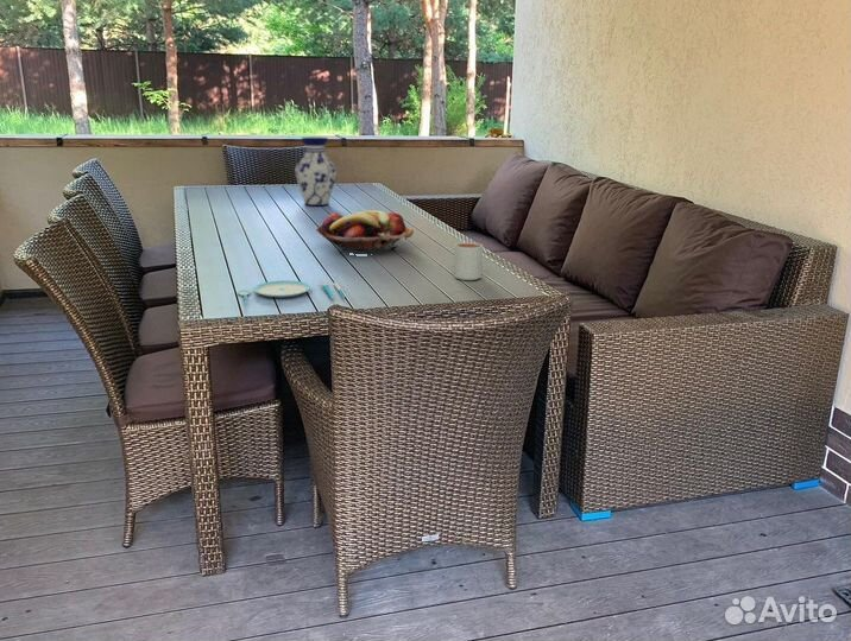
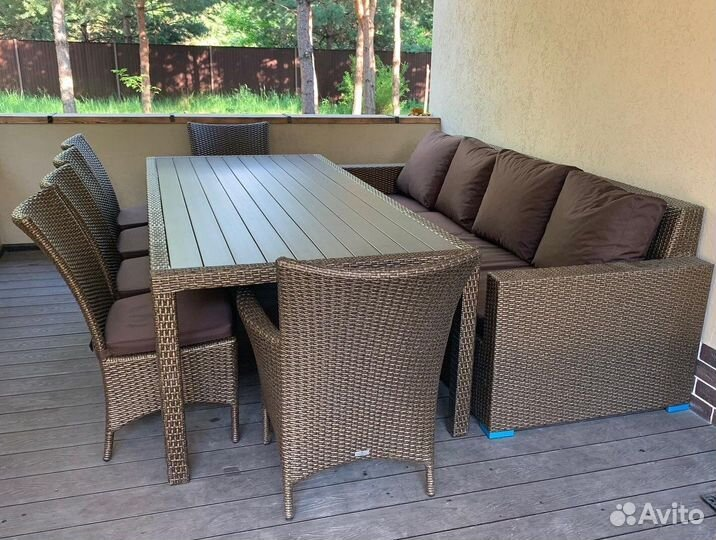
- mug (471, 260)
- vase (315, 171)
- plate (290, 291)
- fruit basket (367, 229)
